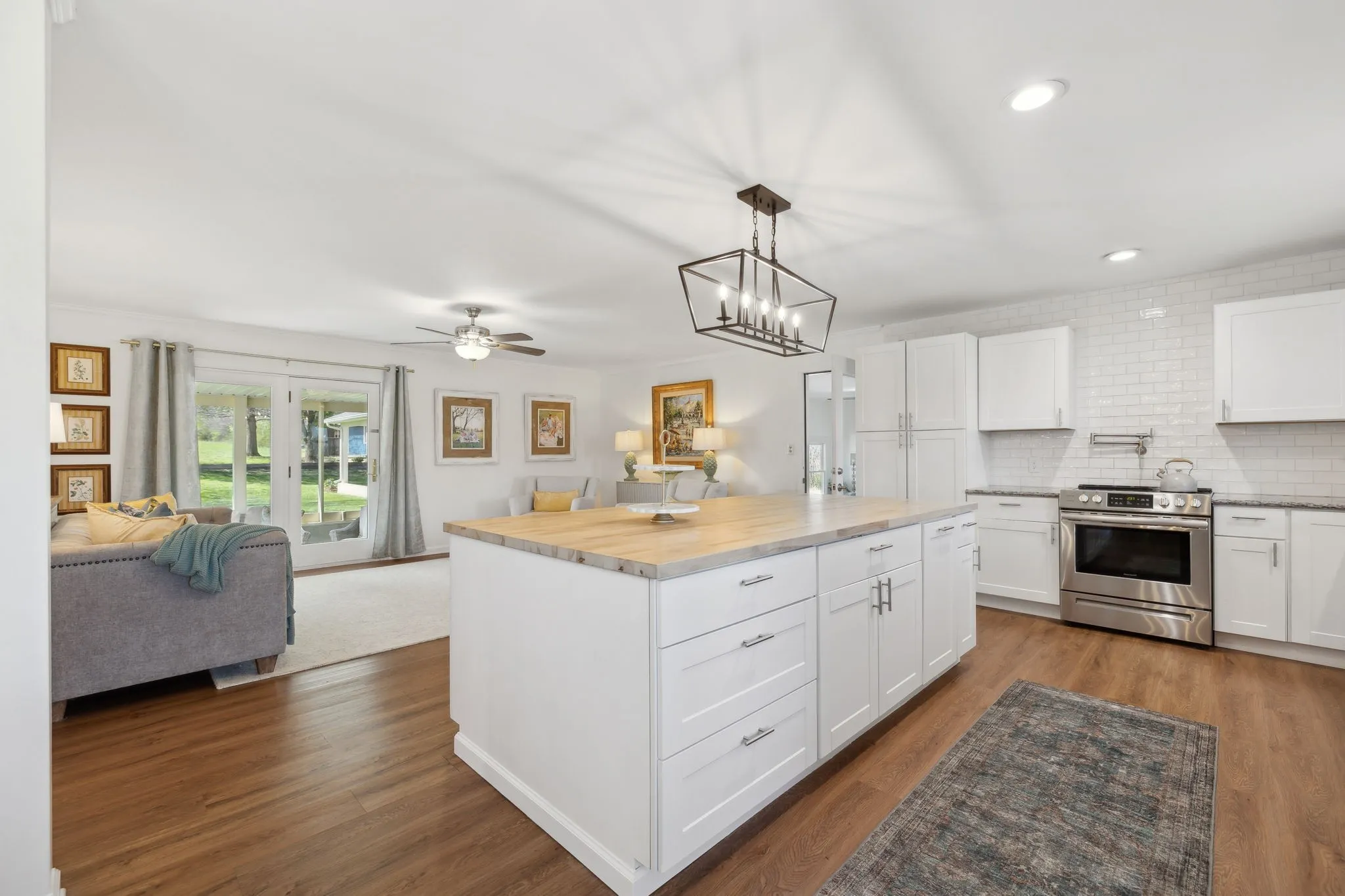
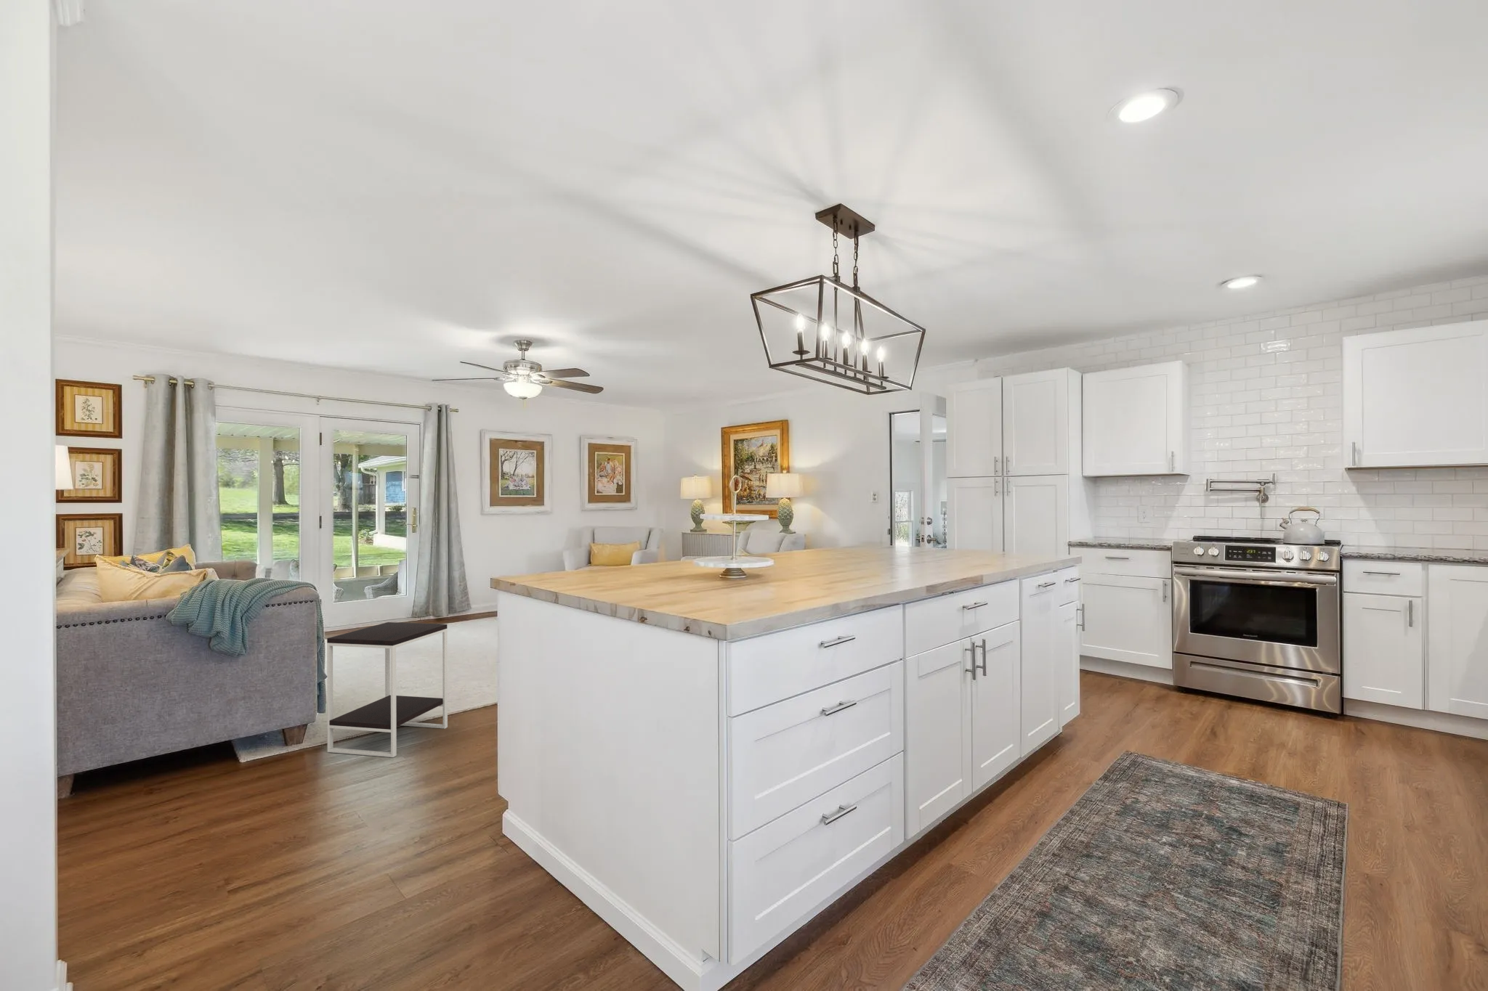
+ side table (389, 685)
